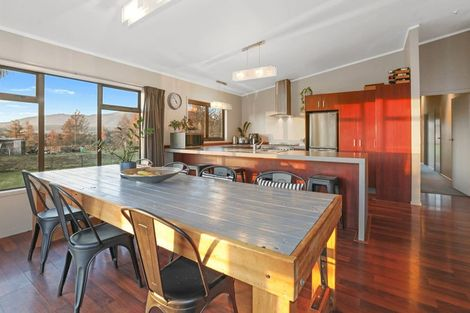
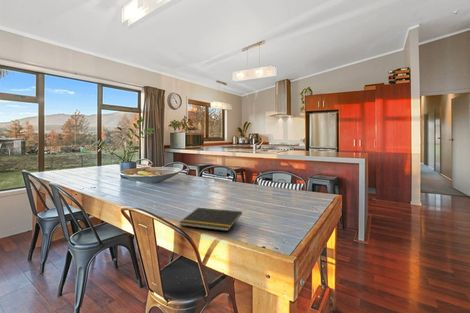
+ notepad (211, 218)
